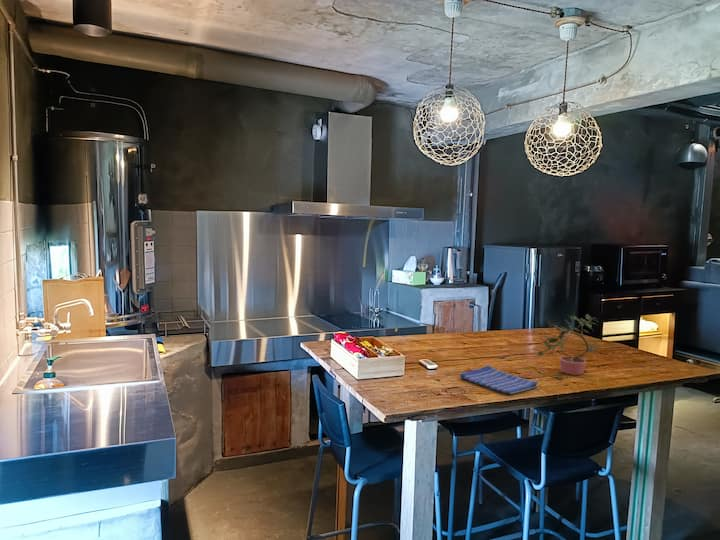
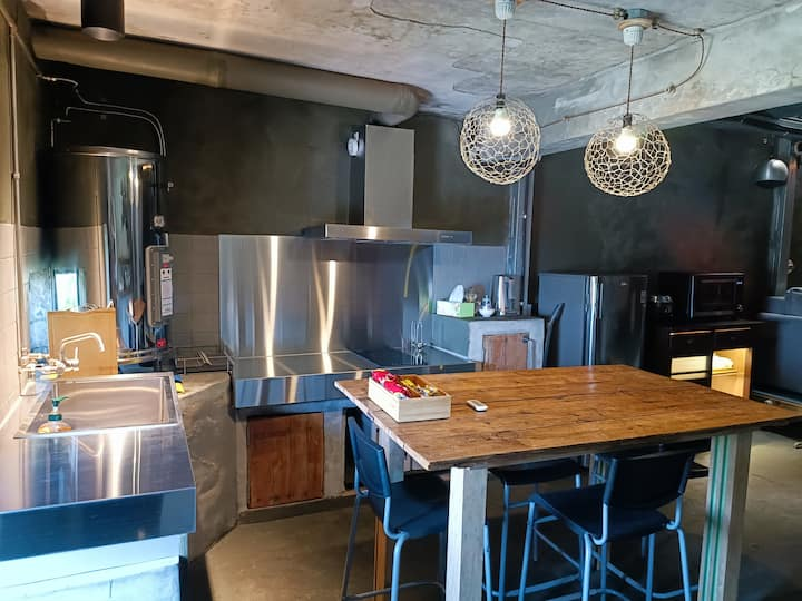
- dish towel (497, 378)
- potted plant (565, 341)
